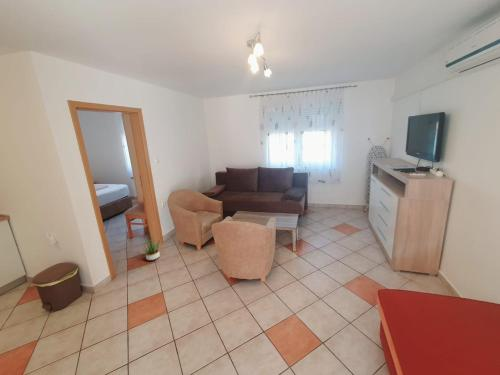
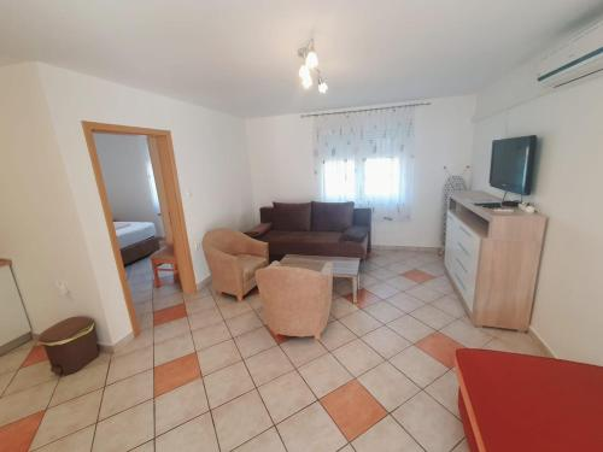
- potted plant (151, 248)
